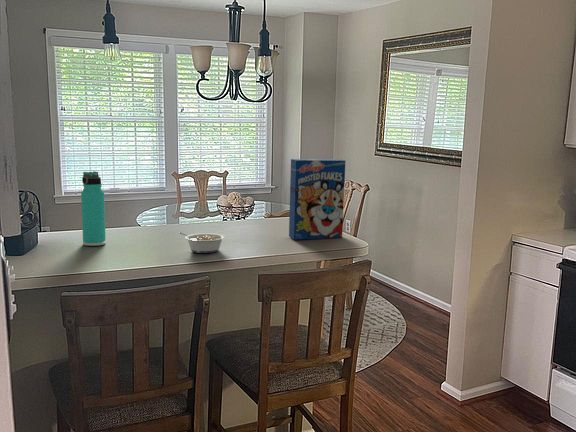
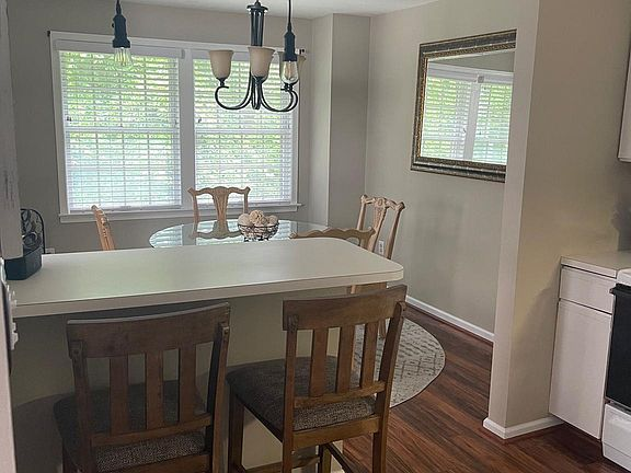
- legume (203, 242)
- cereal box (316, 198)
- thermos bottle (93, 208)
